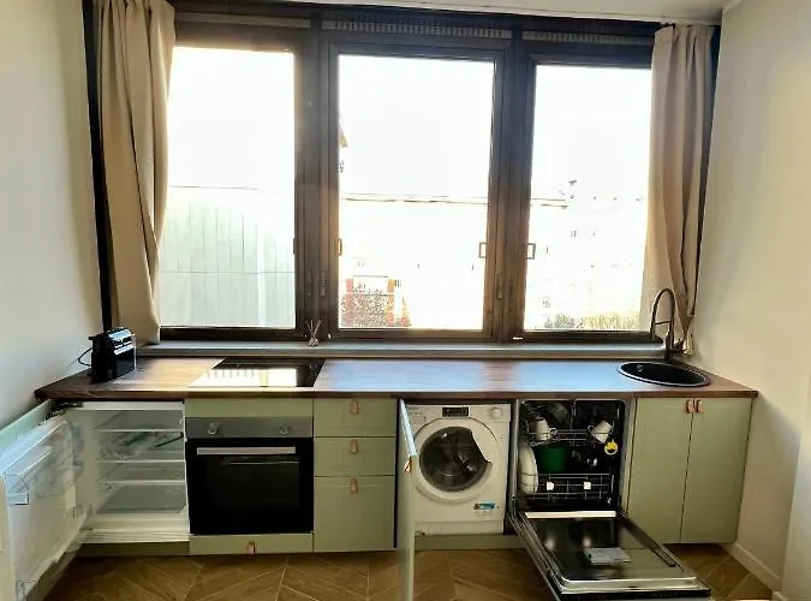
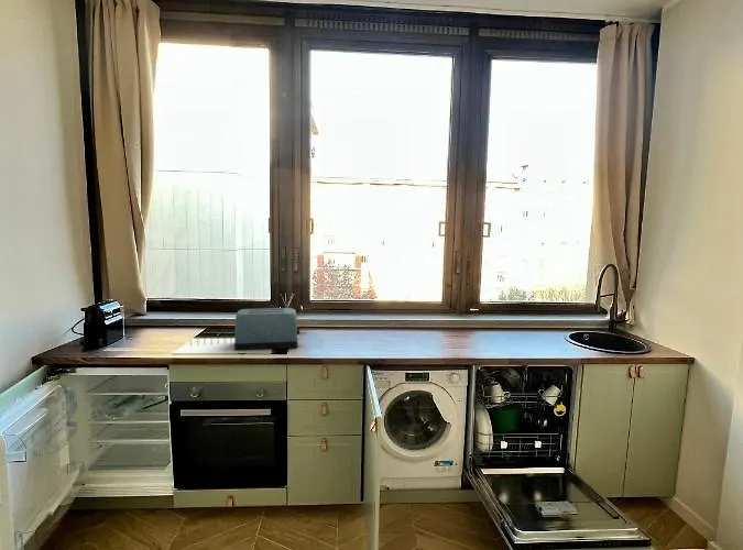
+ toaster (267, 328)
